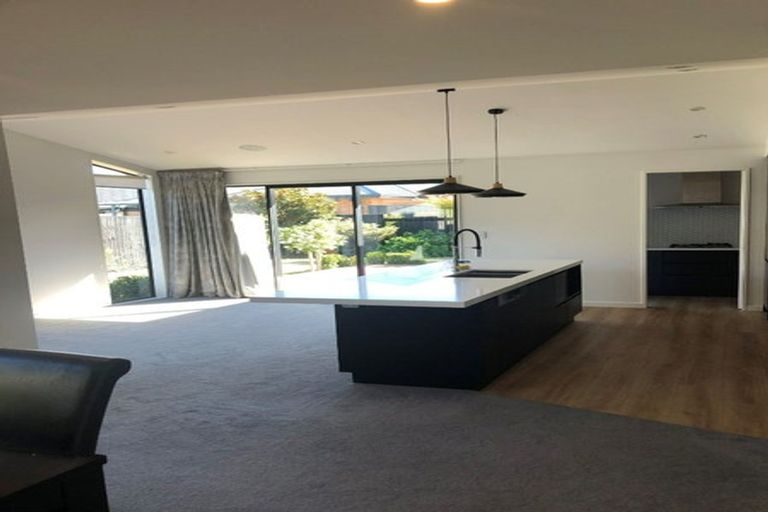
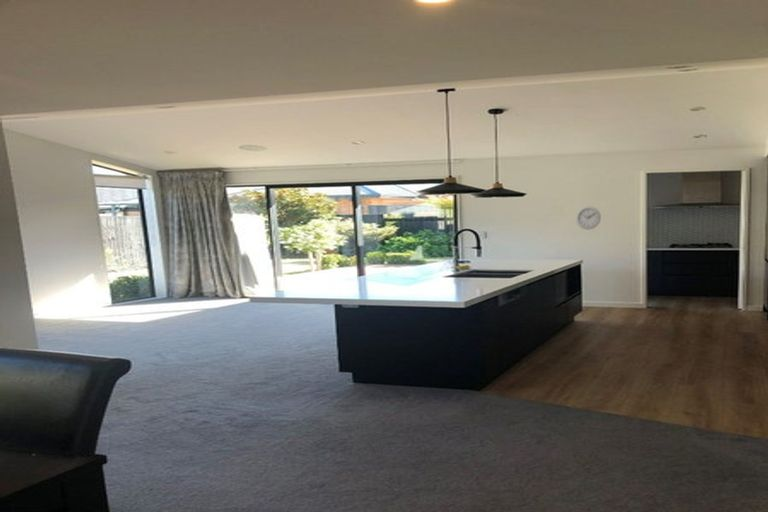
+ wall clock (588, 217)
